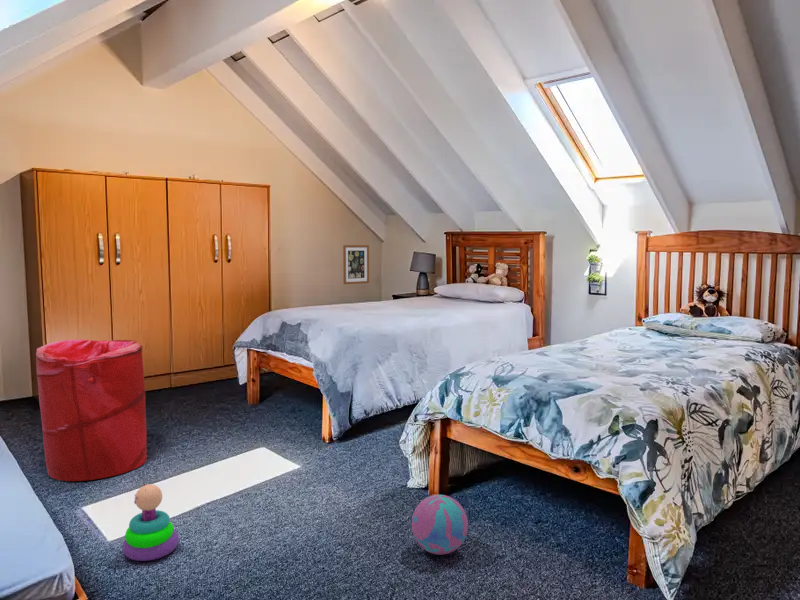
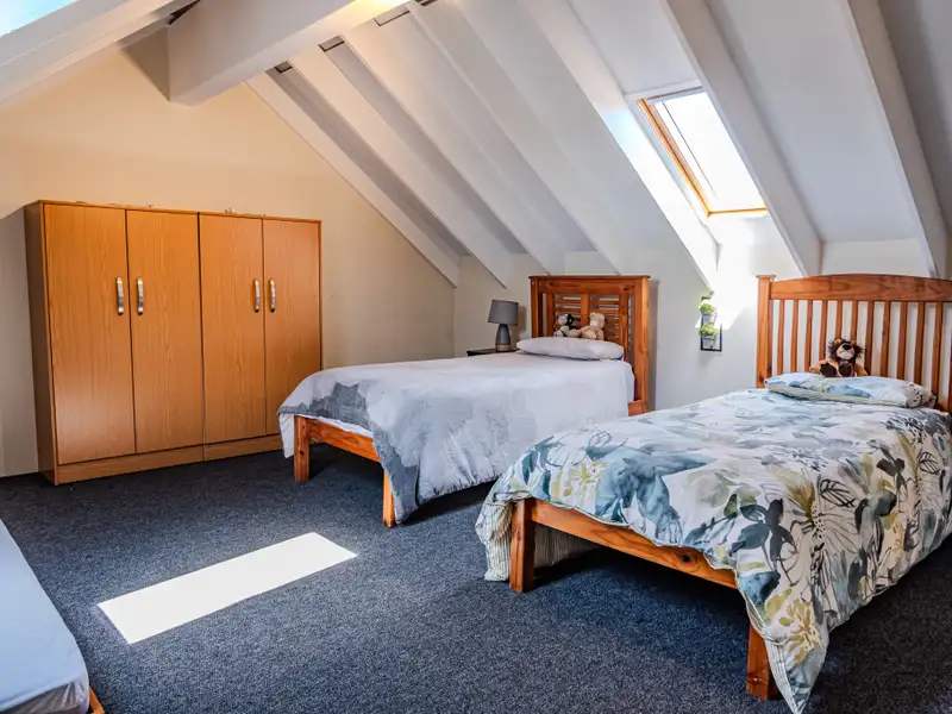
- laundry hamper (93, 404)
- wall art (356, 264)
- stacking toy (150, 517)
- decorative ball (439, 524)
